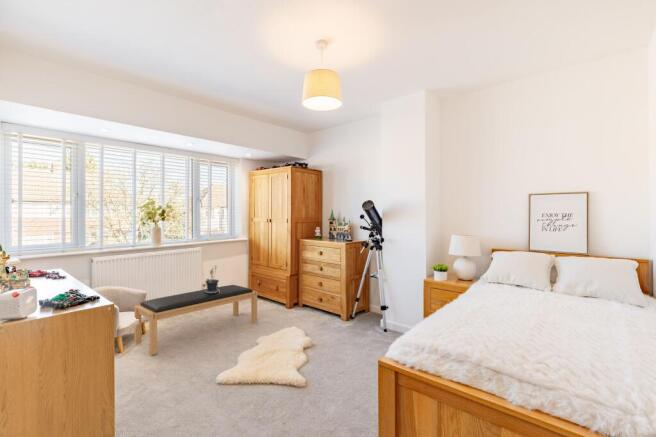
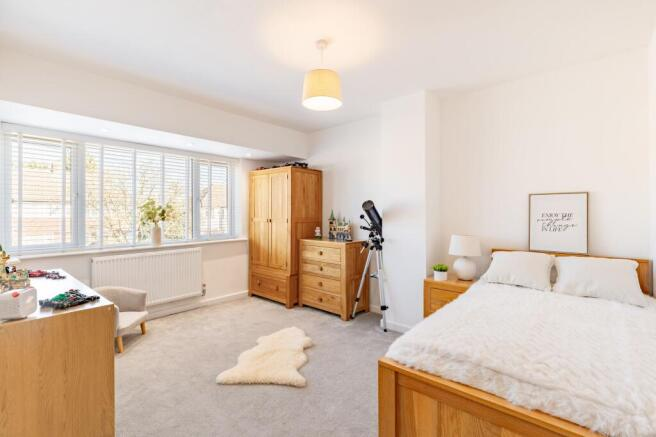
- bench (201, 309)
- potted plant (213, 278)
